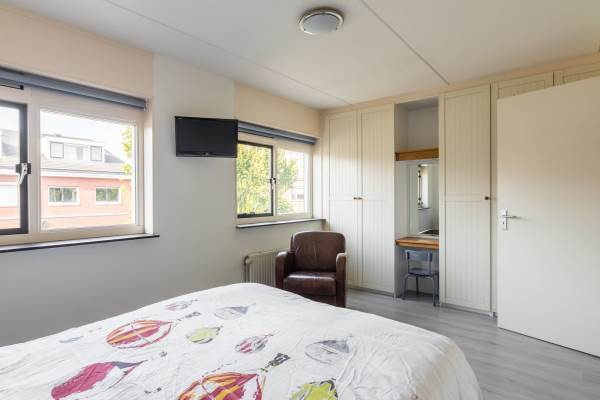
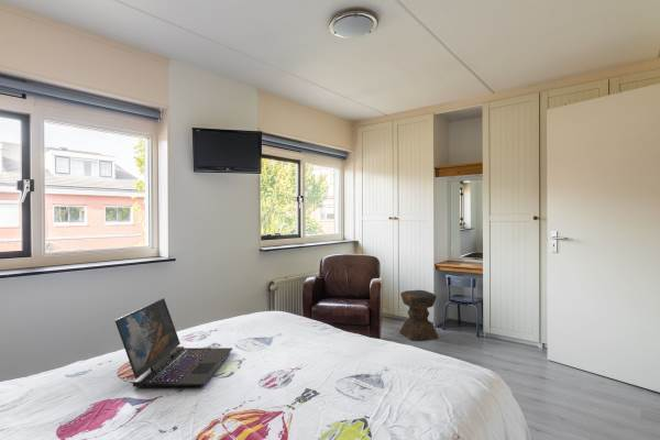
+ laptop (178, 339)
+ stool (418, 314)
